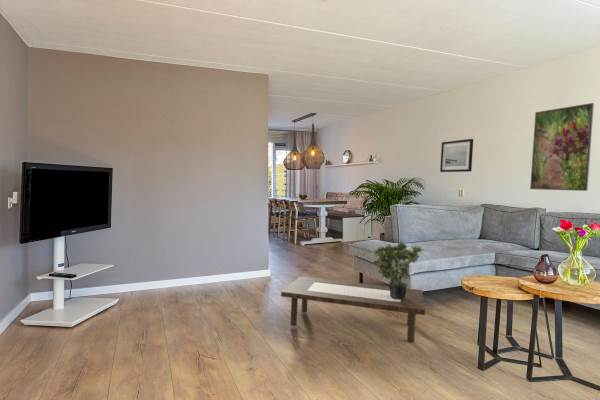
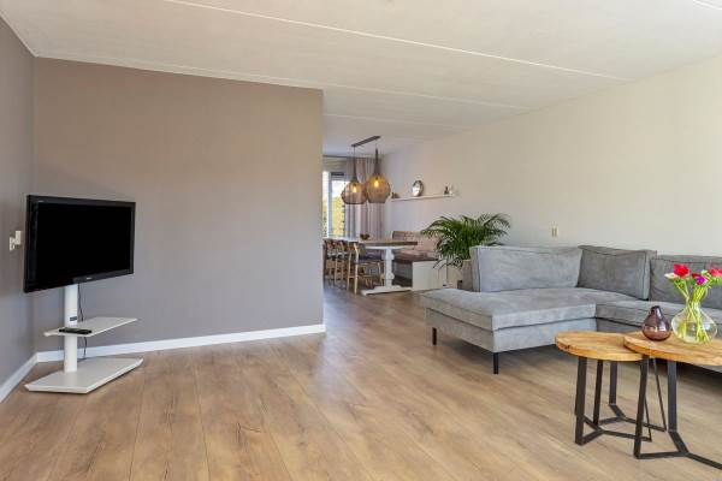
- coffee table (353, 305)
- wall art (455, 156)
- potted plant (397, 268)
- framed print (559, 149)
